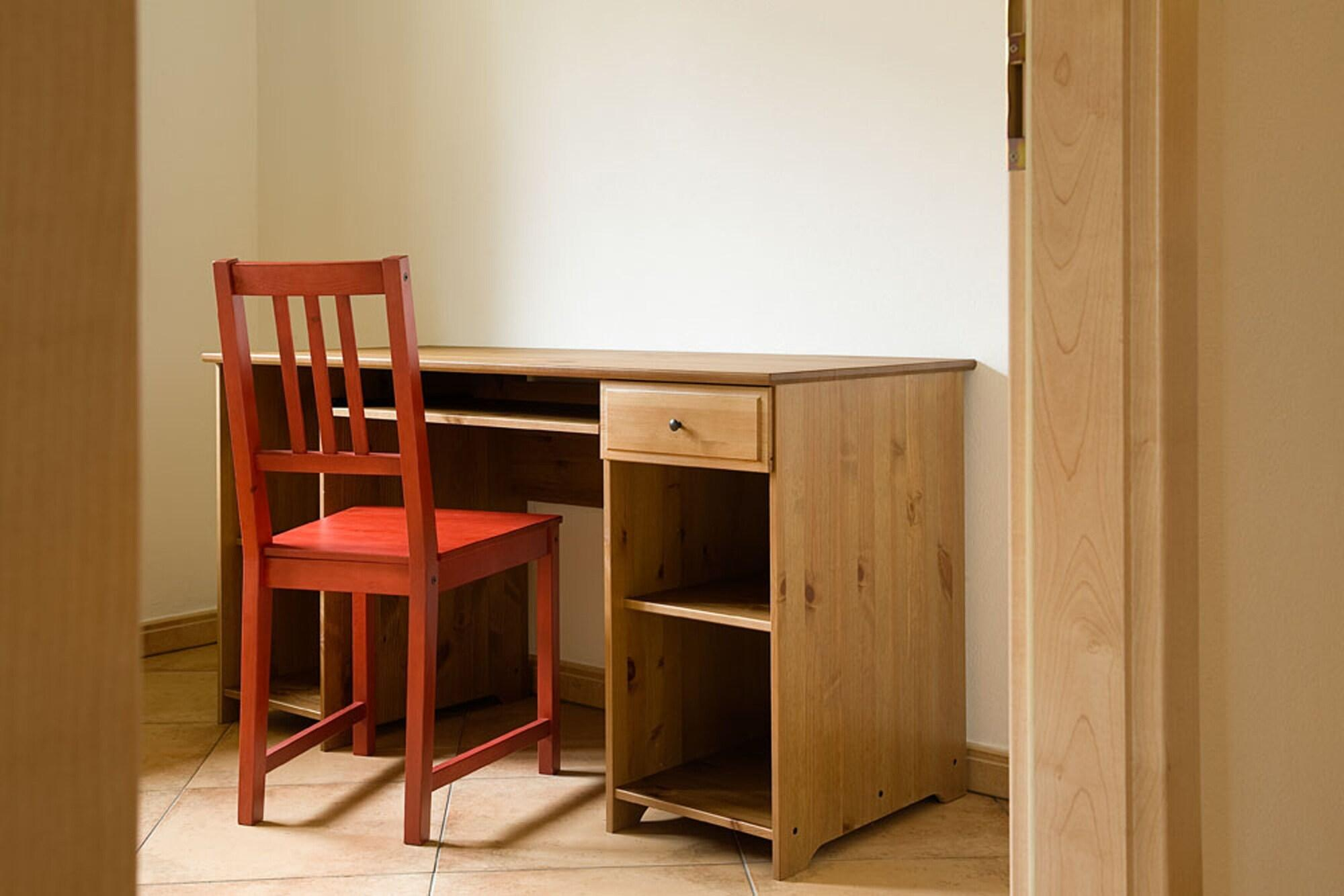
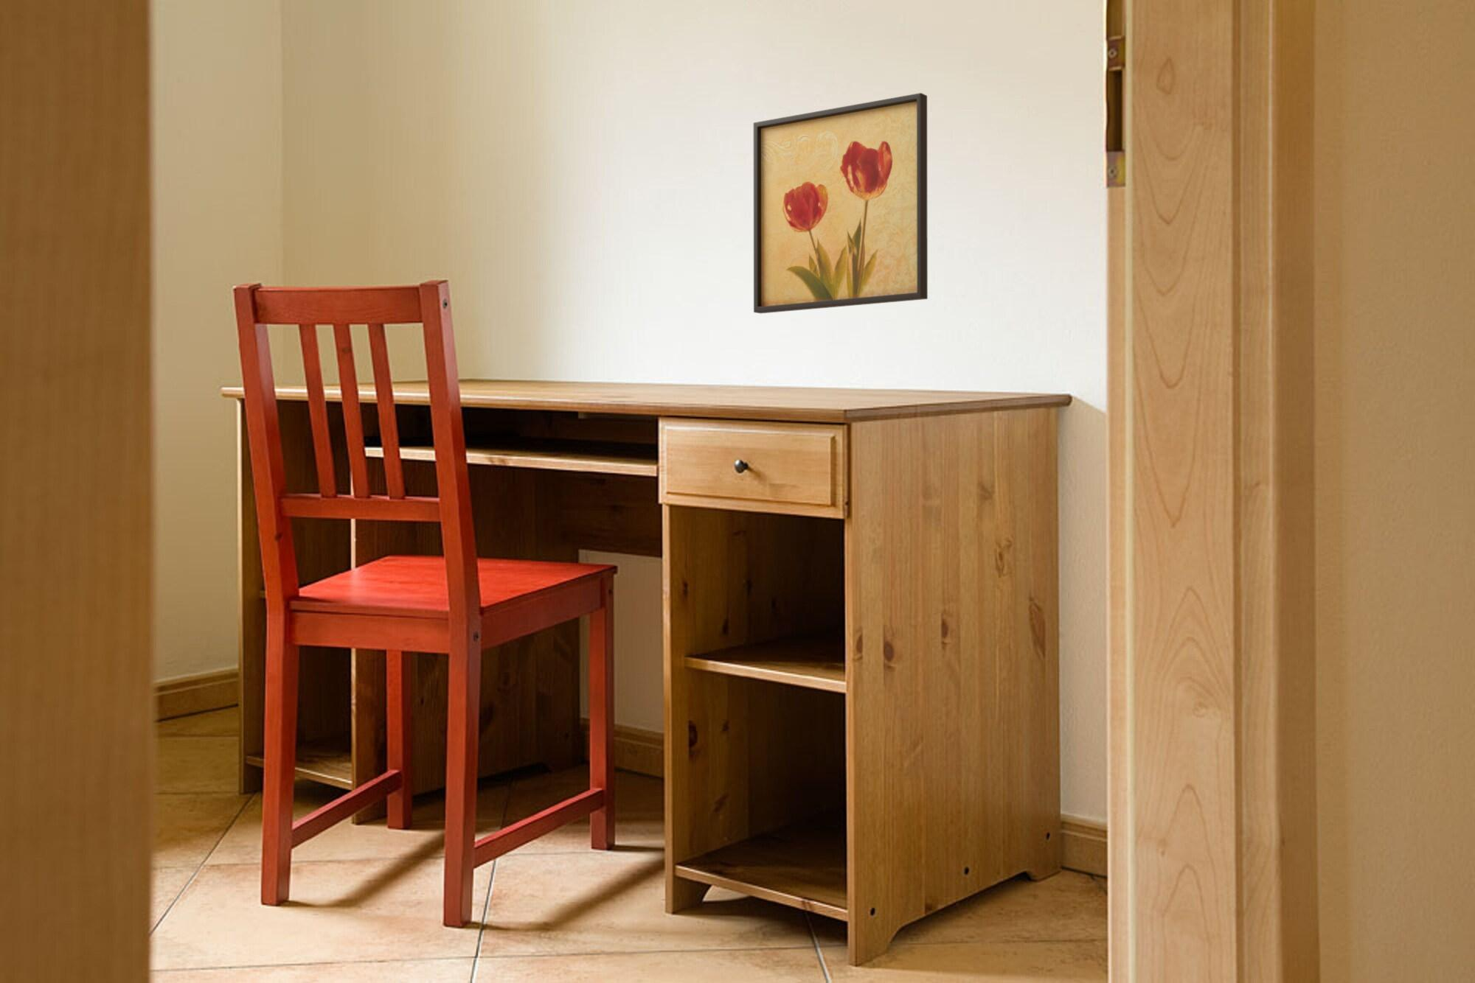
+ wall art (840, 207)
